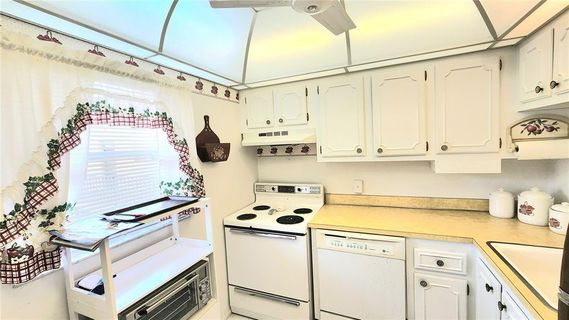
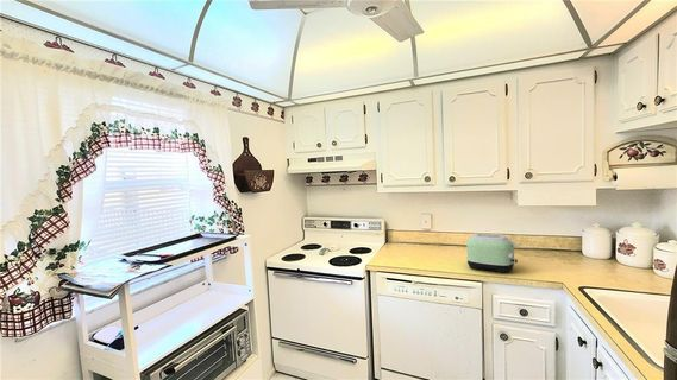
+ toaster (491, 252)
